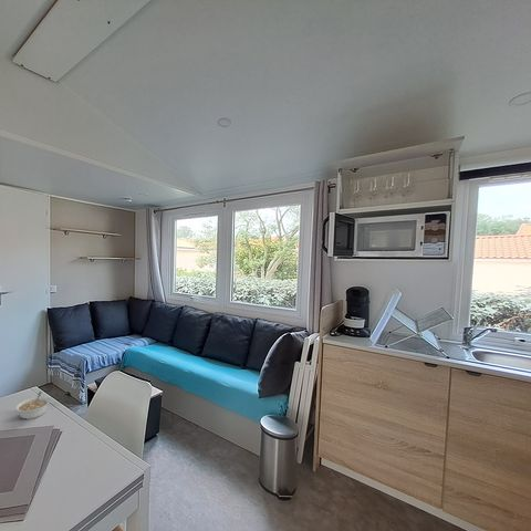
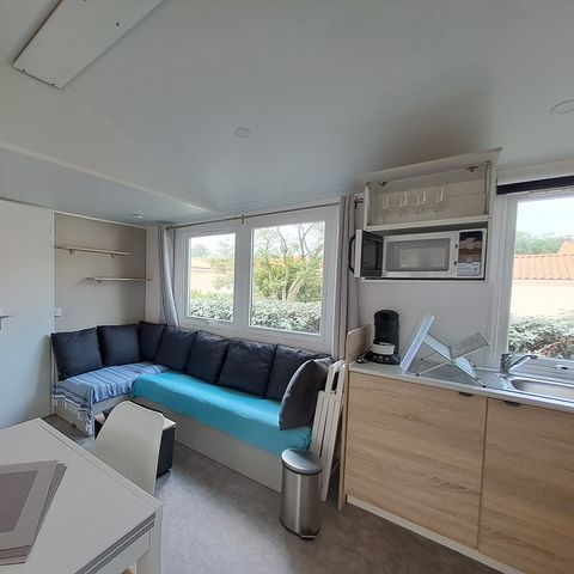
- legume (32, 407)
